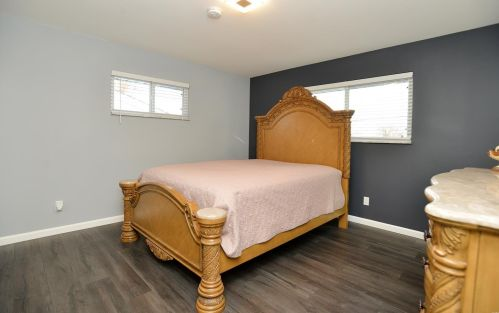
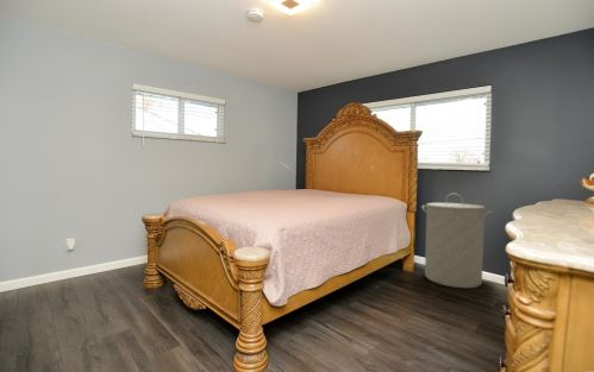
+ laundry hamper (454, 235)
